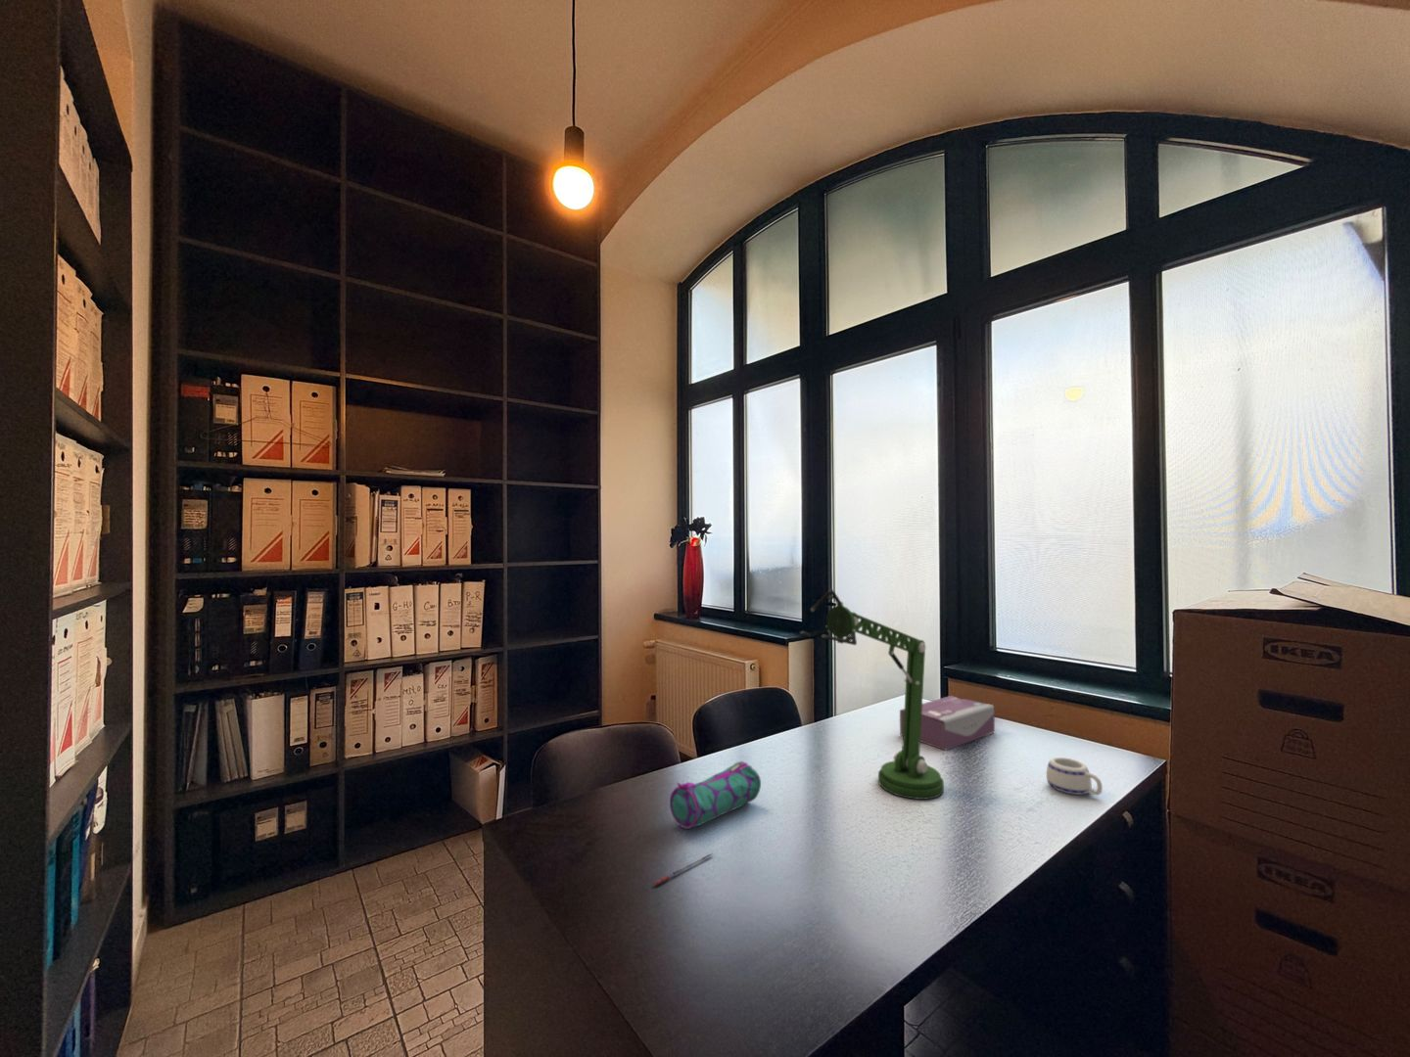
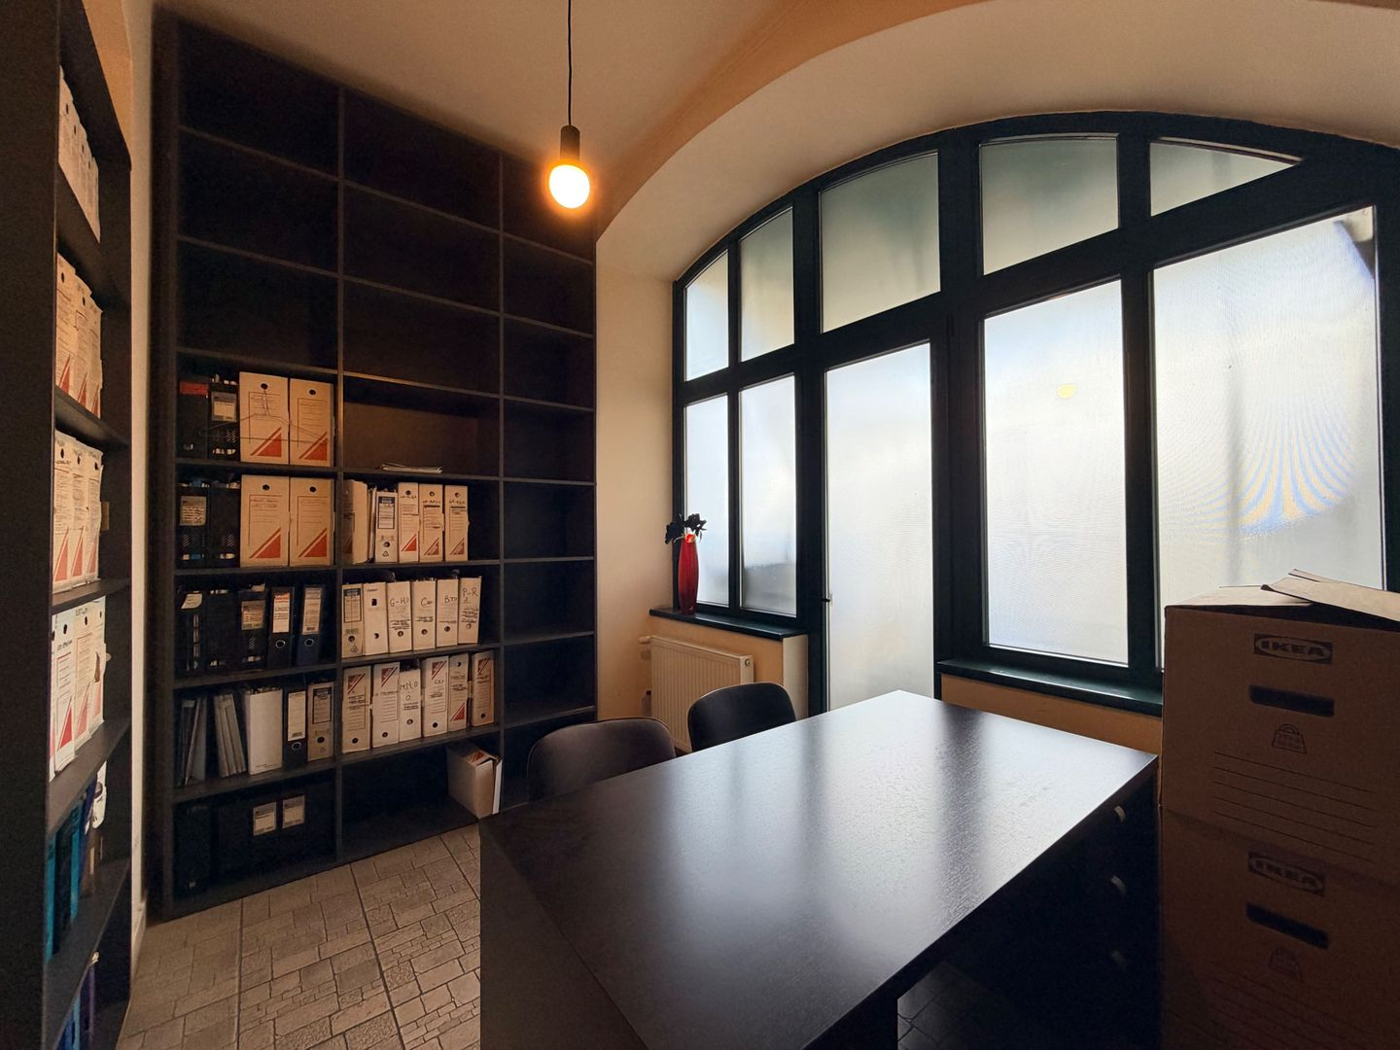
- mug (1074, 777)
- pen (684, 868)
- desk lamp (905, 694)
- pencil case (716, 792)
- tissue box (947, 719)
